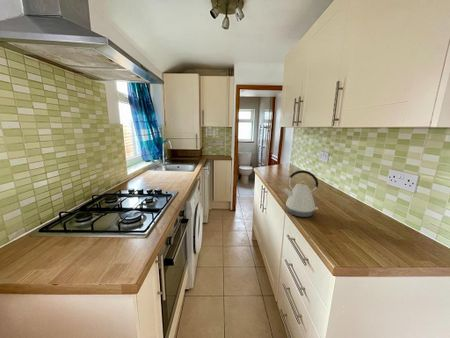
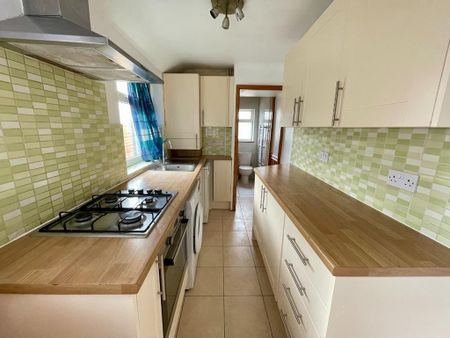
- kettle (300, 191)
